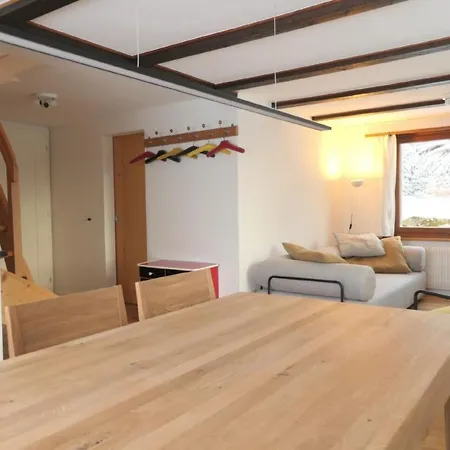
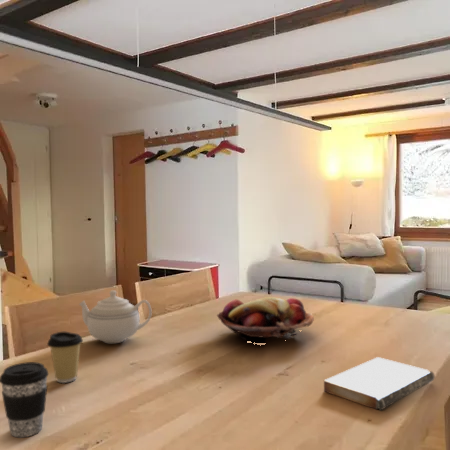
+ coffee cup (25, 399)
+ book (380, 381)
+ teapot (114, 315)
+ fruit basket (267, 315)
+ coffee cup (65, 357)
